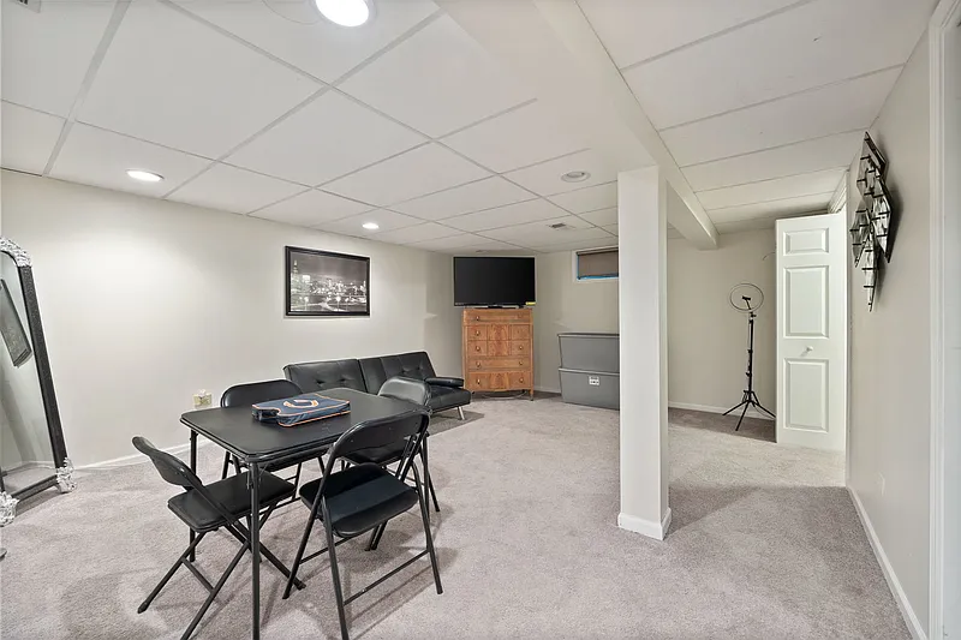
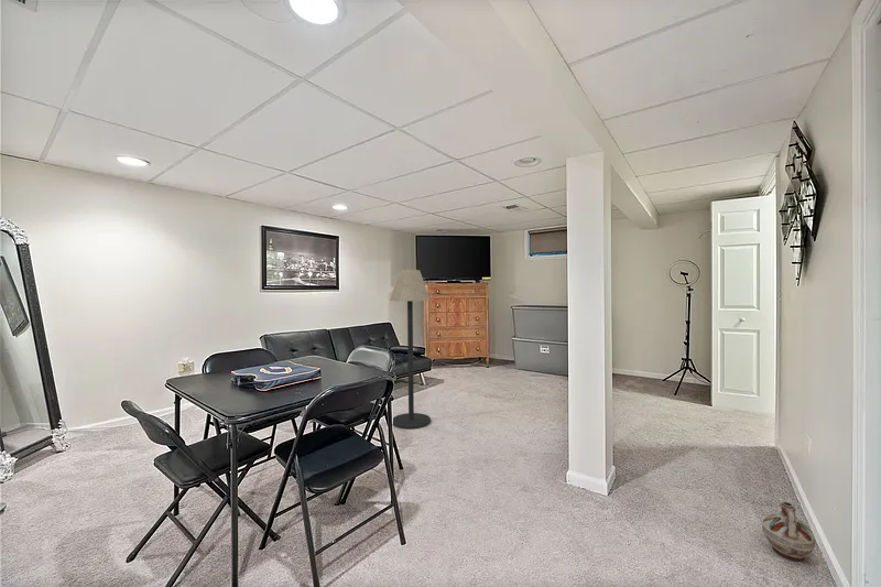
+ ceramic jug (787, 528)
+ floor lamp (410, 346)
